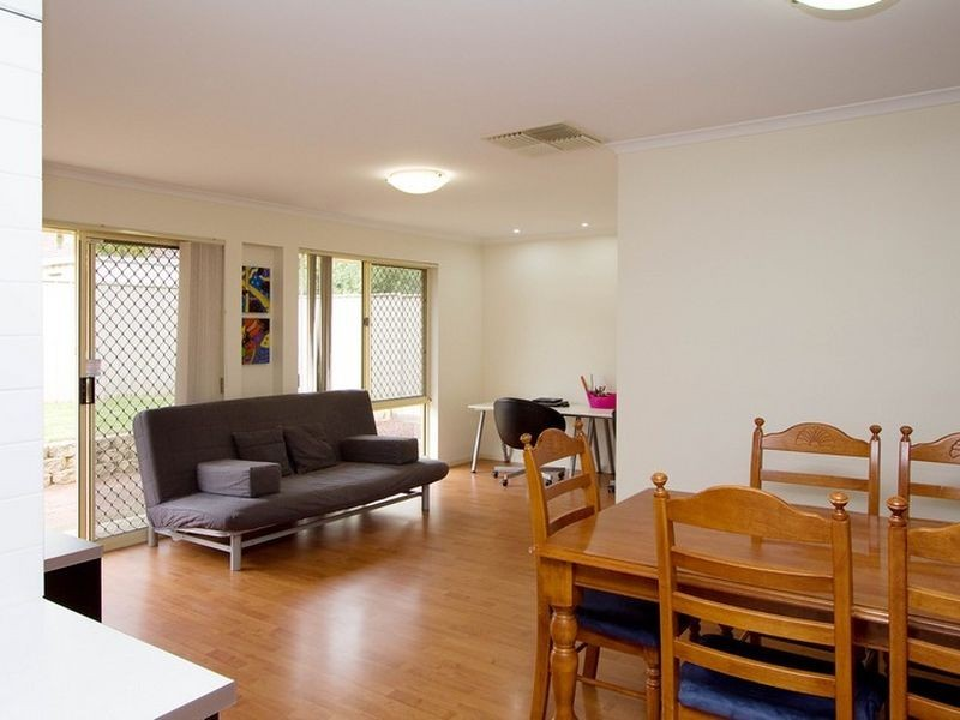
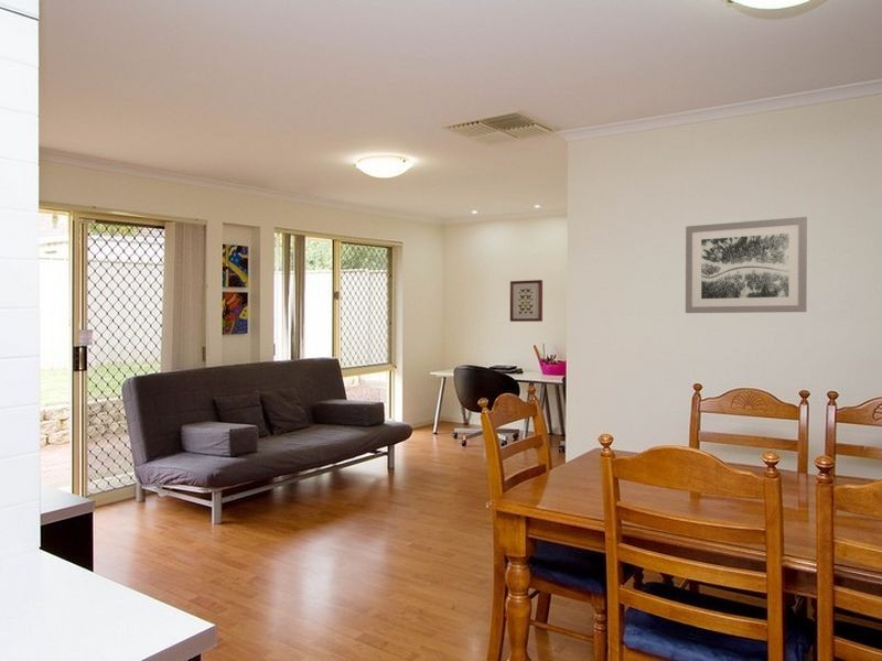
+ wall art (526, 301)
+ wall art (743, 267)
